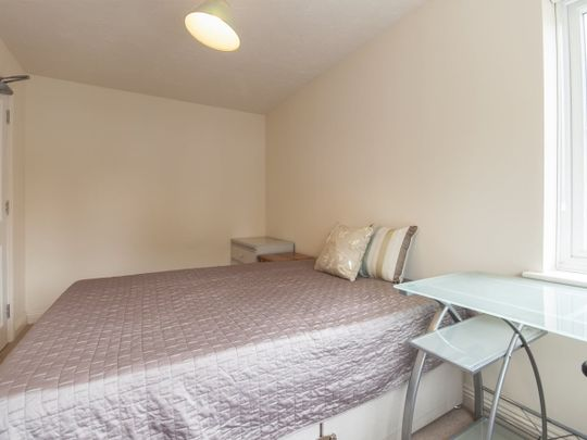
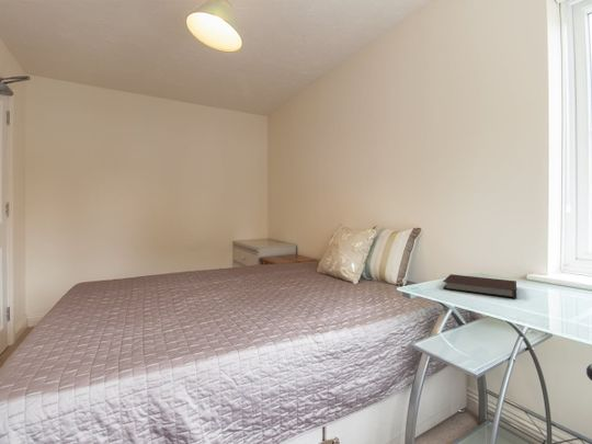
+ notebook (479, 284)
